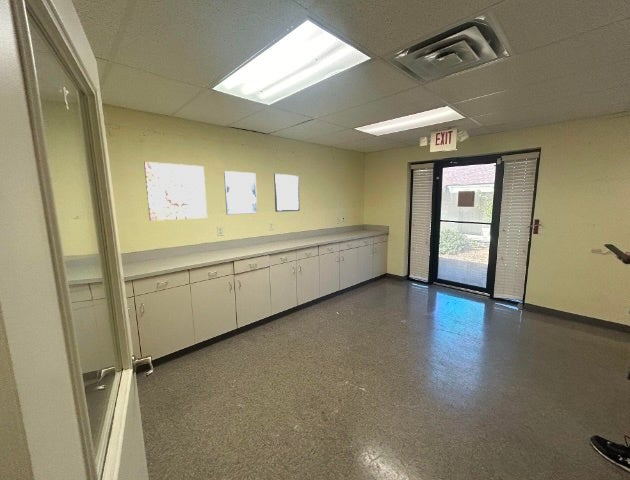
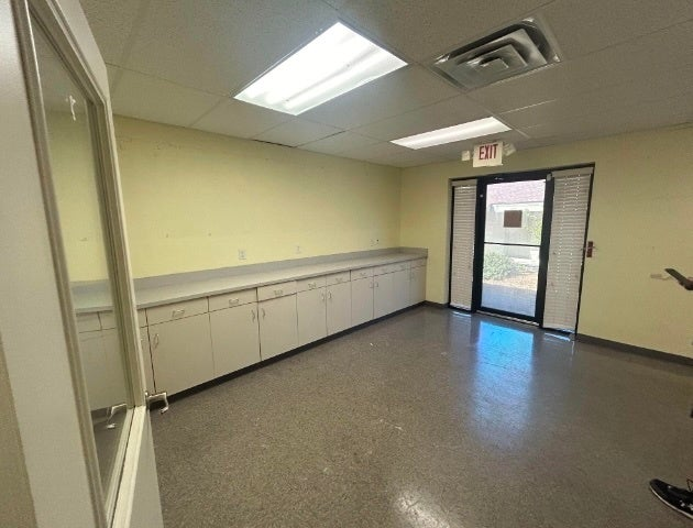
- wall art (287, 193)
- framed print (241, 193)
- wall art (178, 192)
